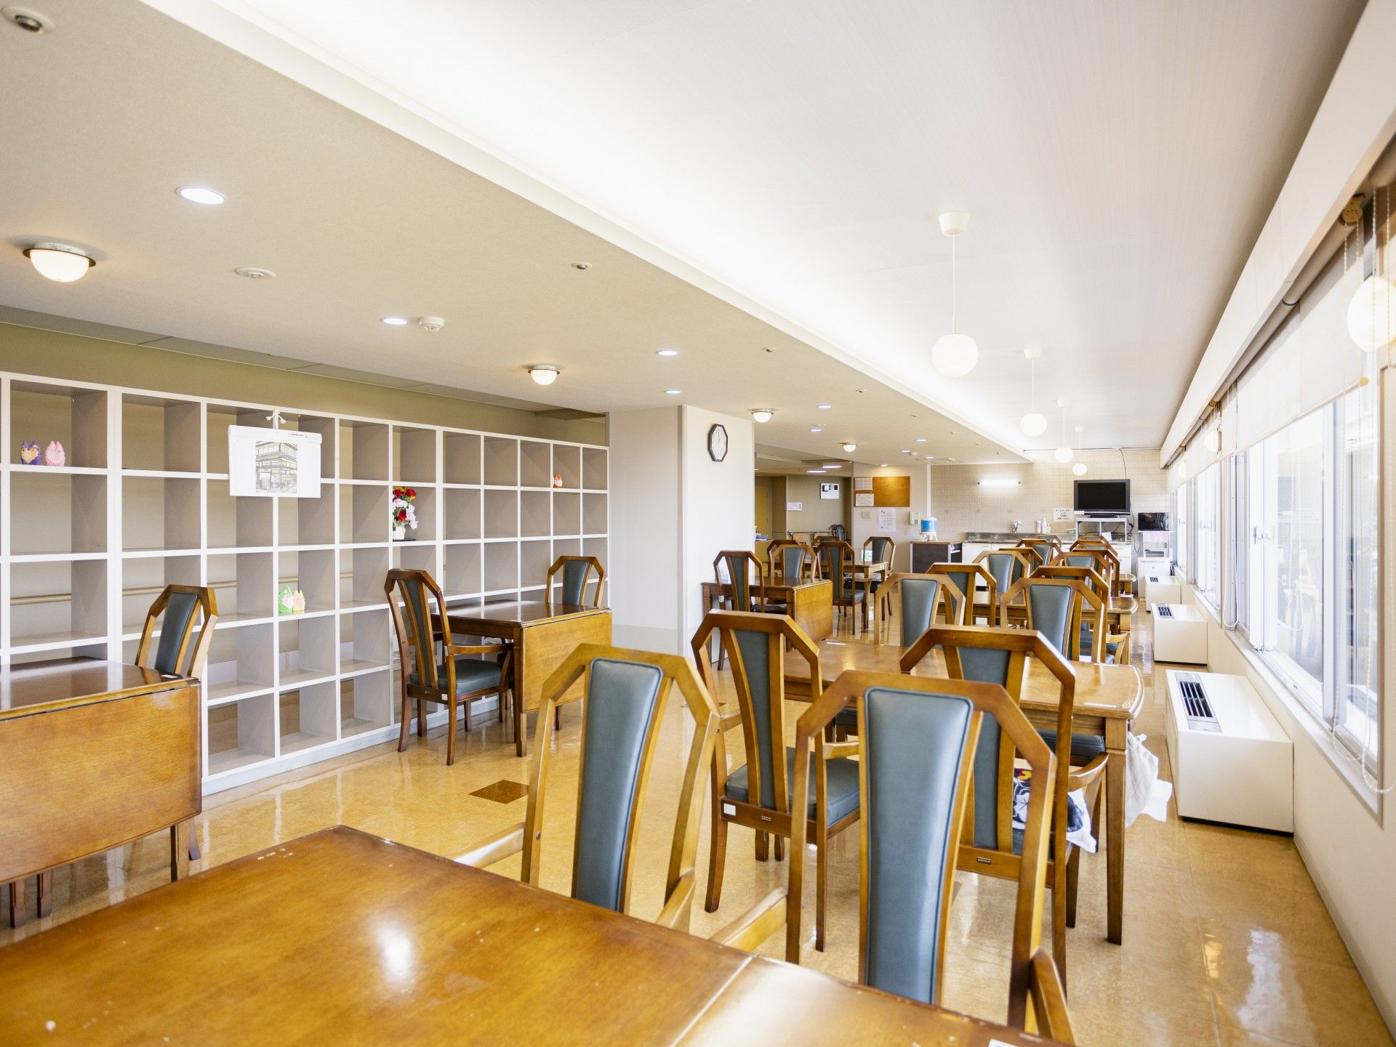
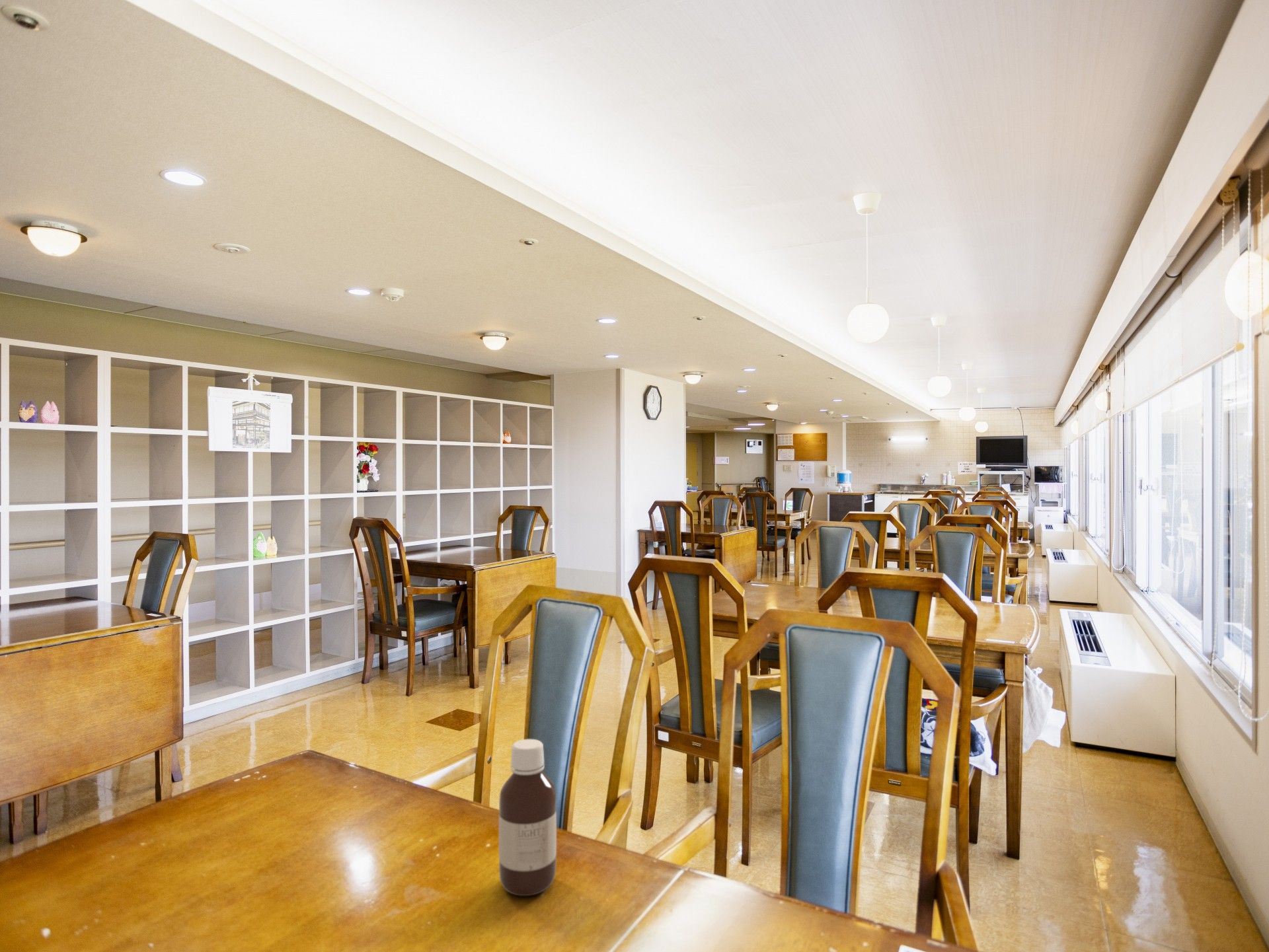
+ bottle (527, 814)
